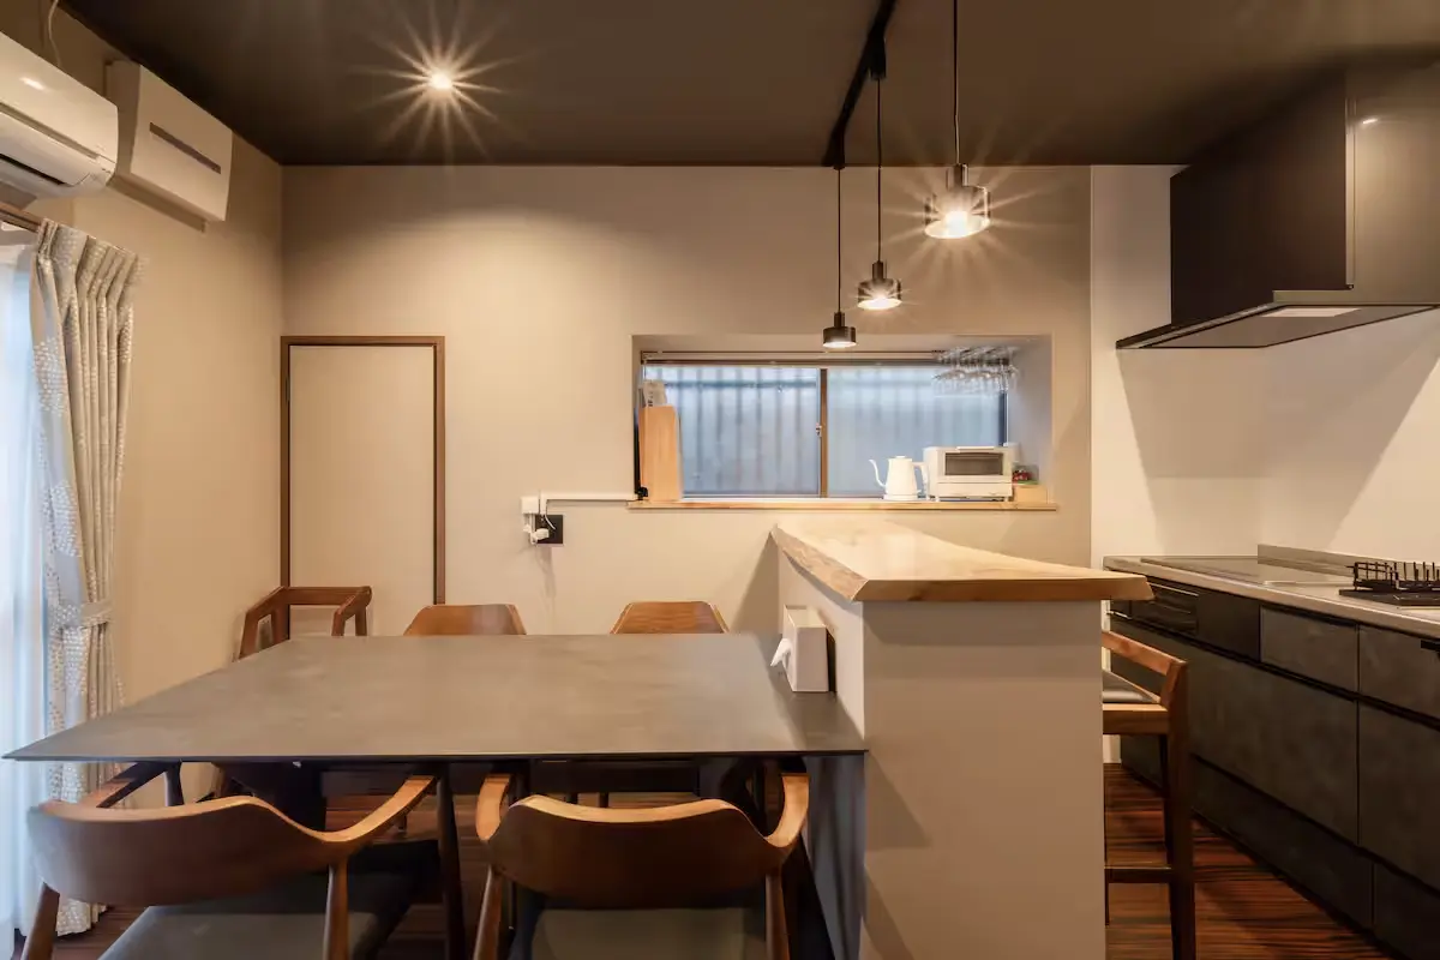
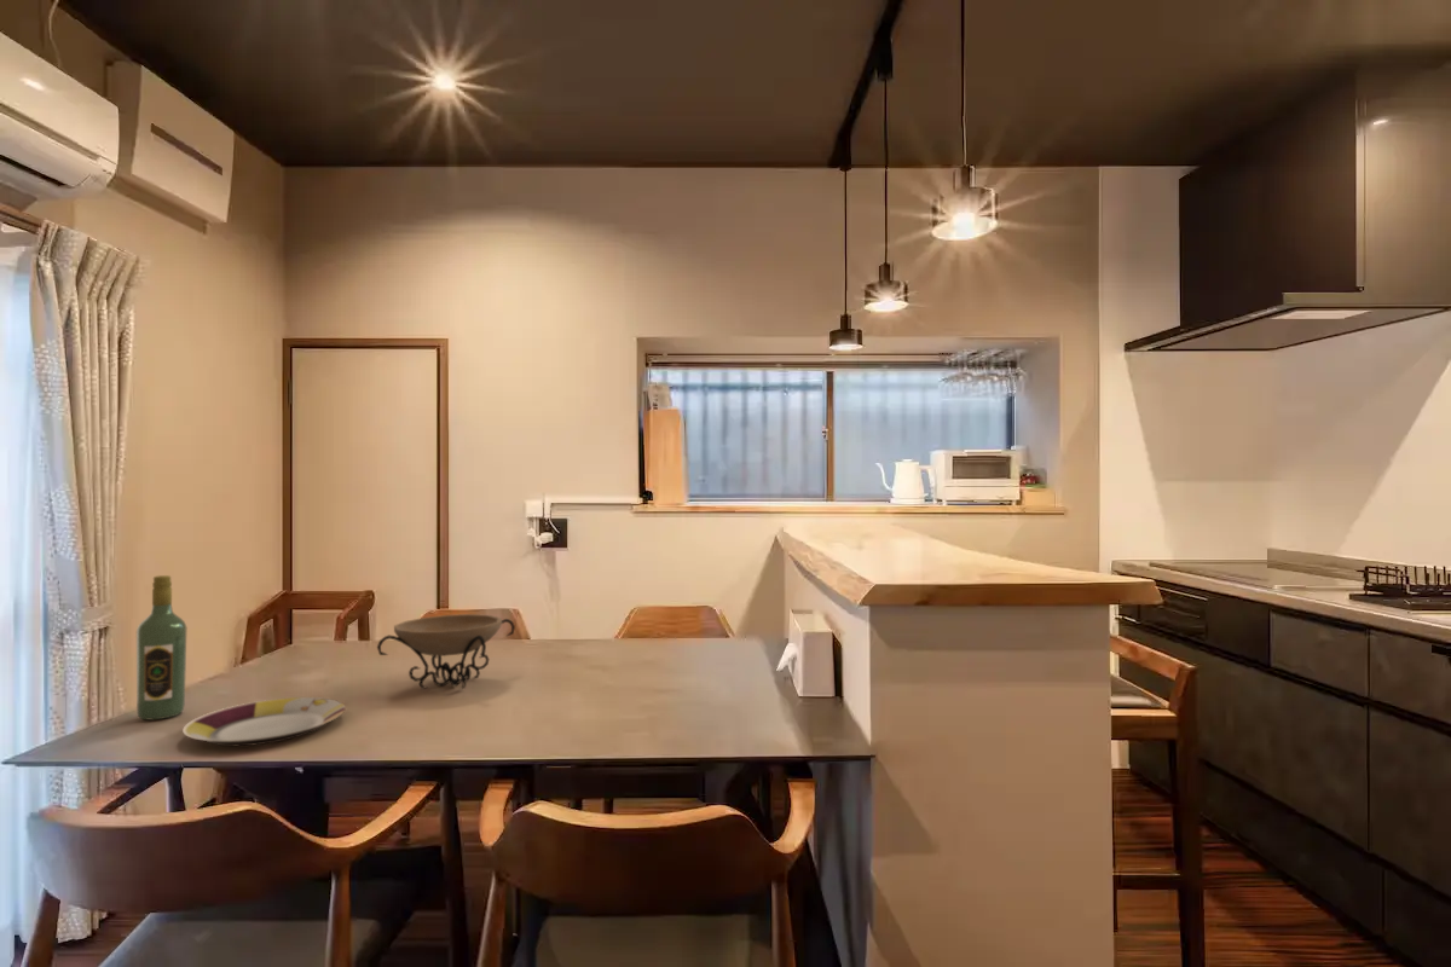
+ decorative bowl (450, 653)
+ wine bottle (161, 645)
+ plate (267, 722)
